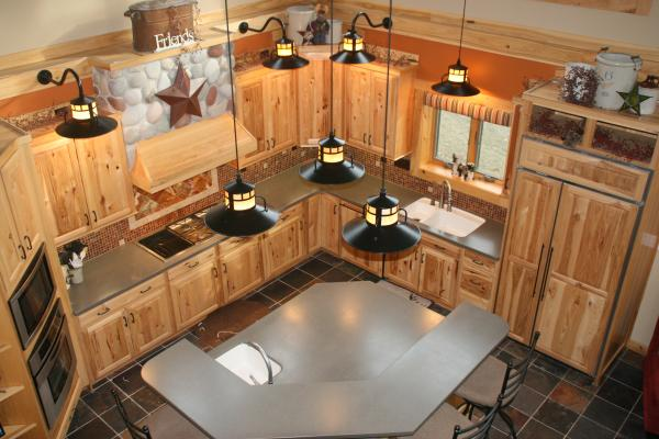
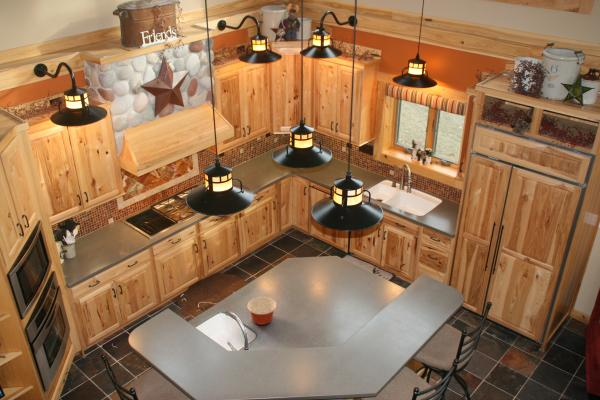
+ mixing bowl (262, 312)
